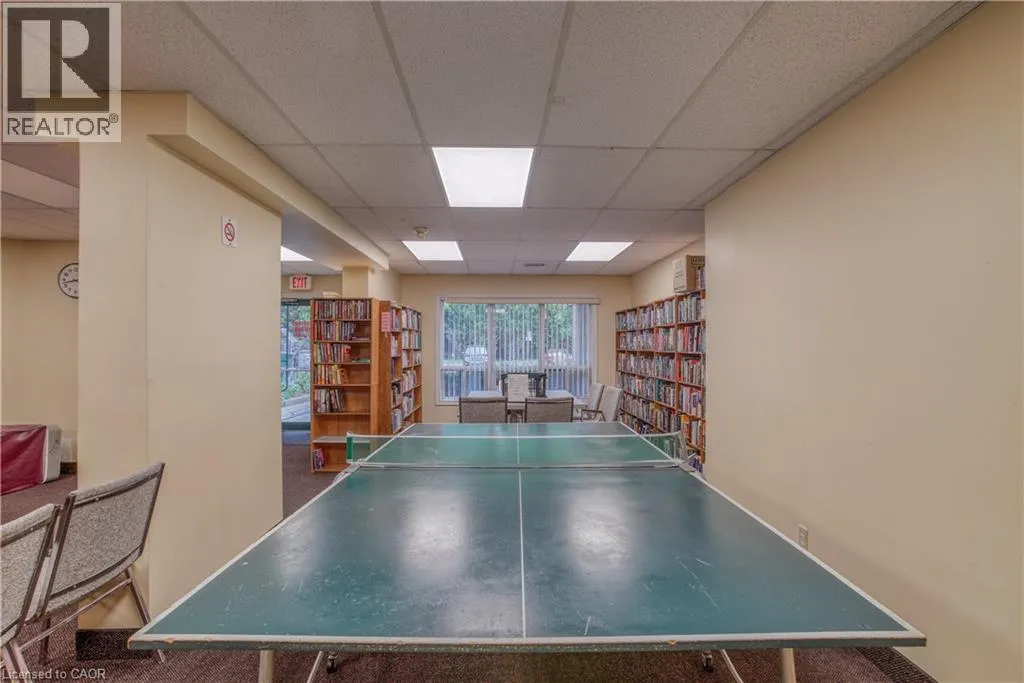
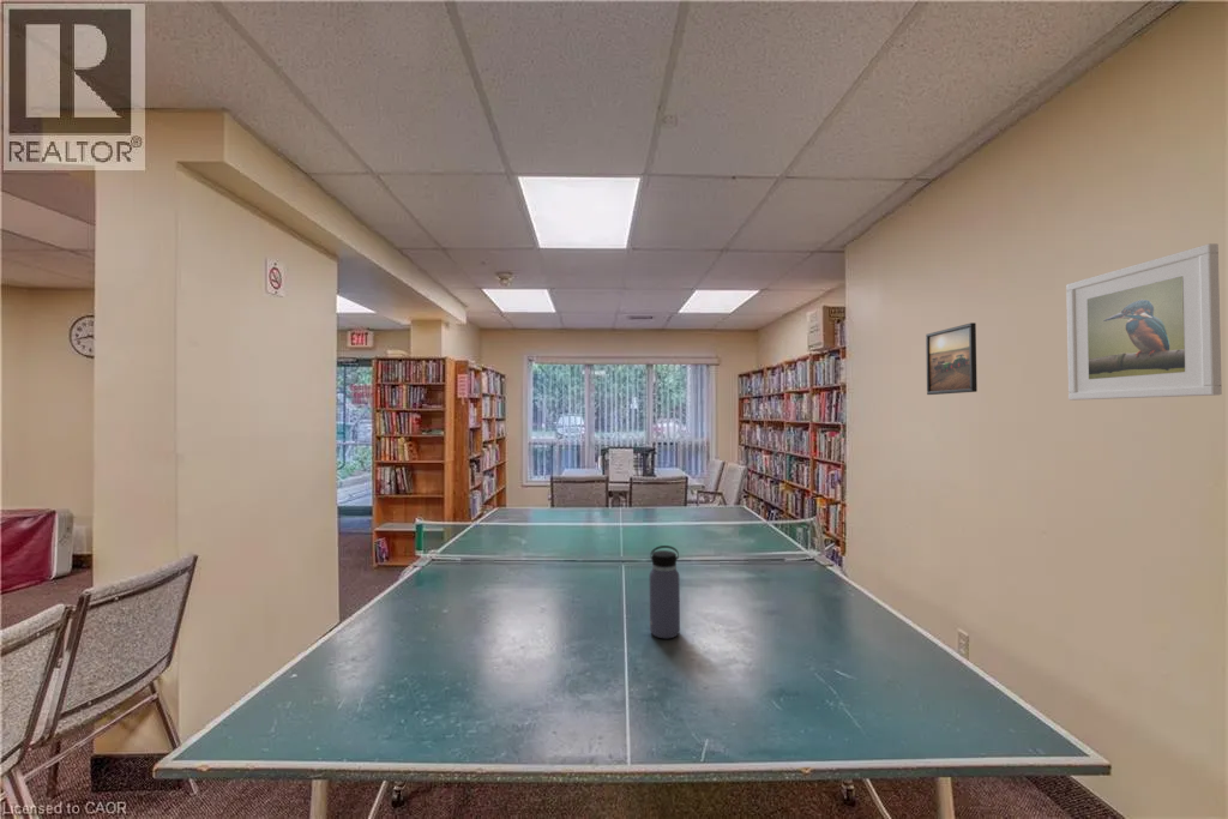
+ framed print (1133, 331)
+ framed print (950, 361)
+ water bottle (664, 586)
